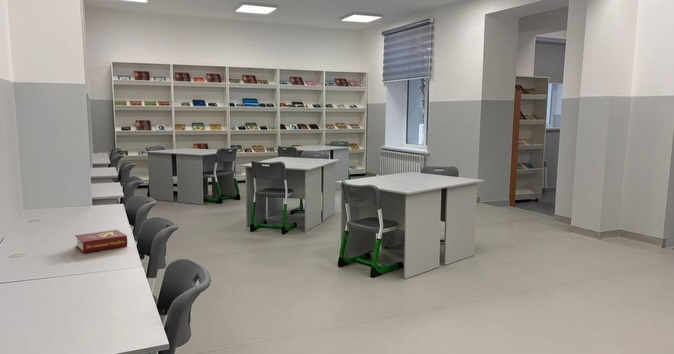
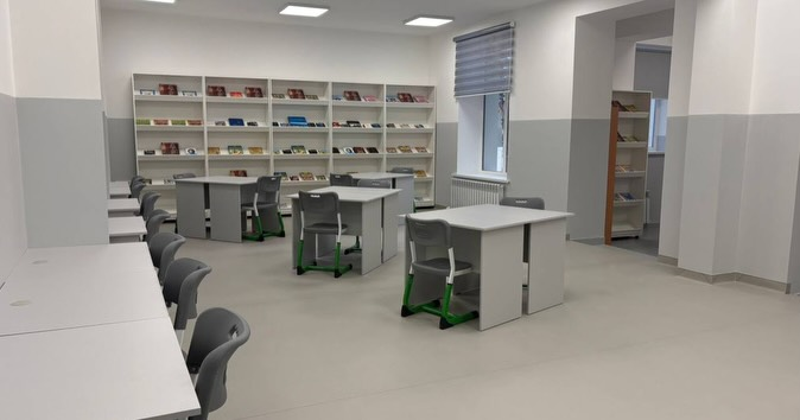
- book (101, 240)
